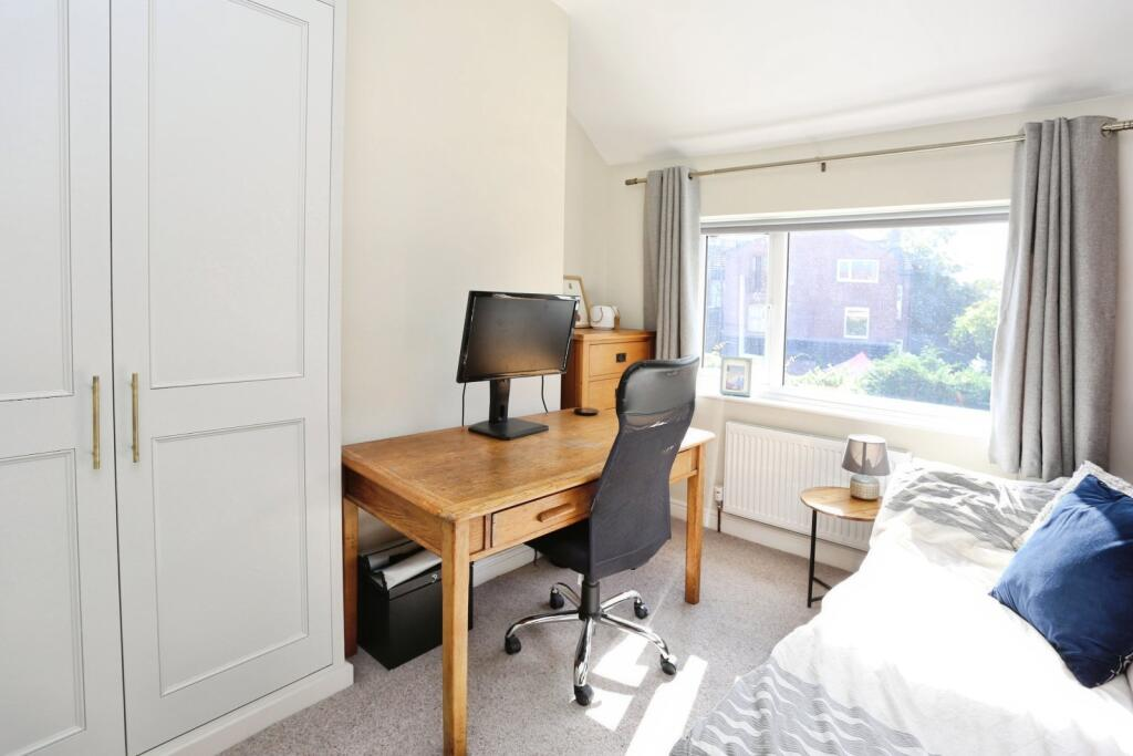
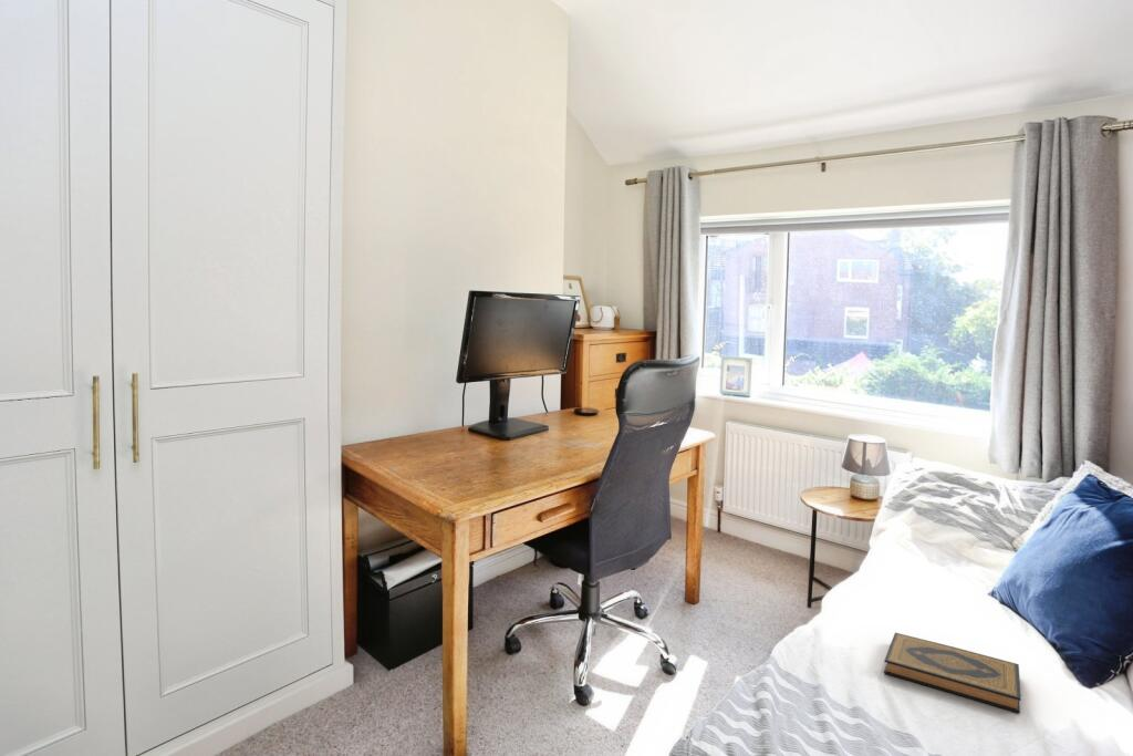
+ hardback book (950, 667)
